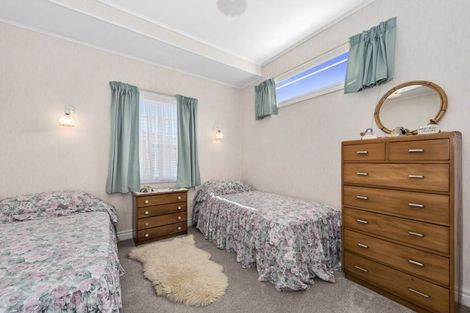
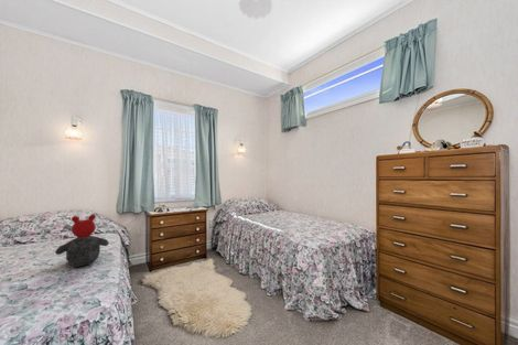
+ teddy bear (83, 238)
